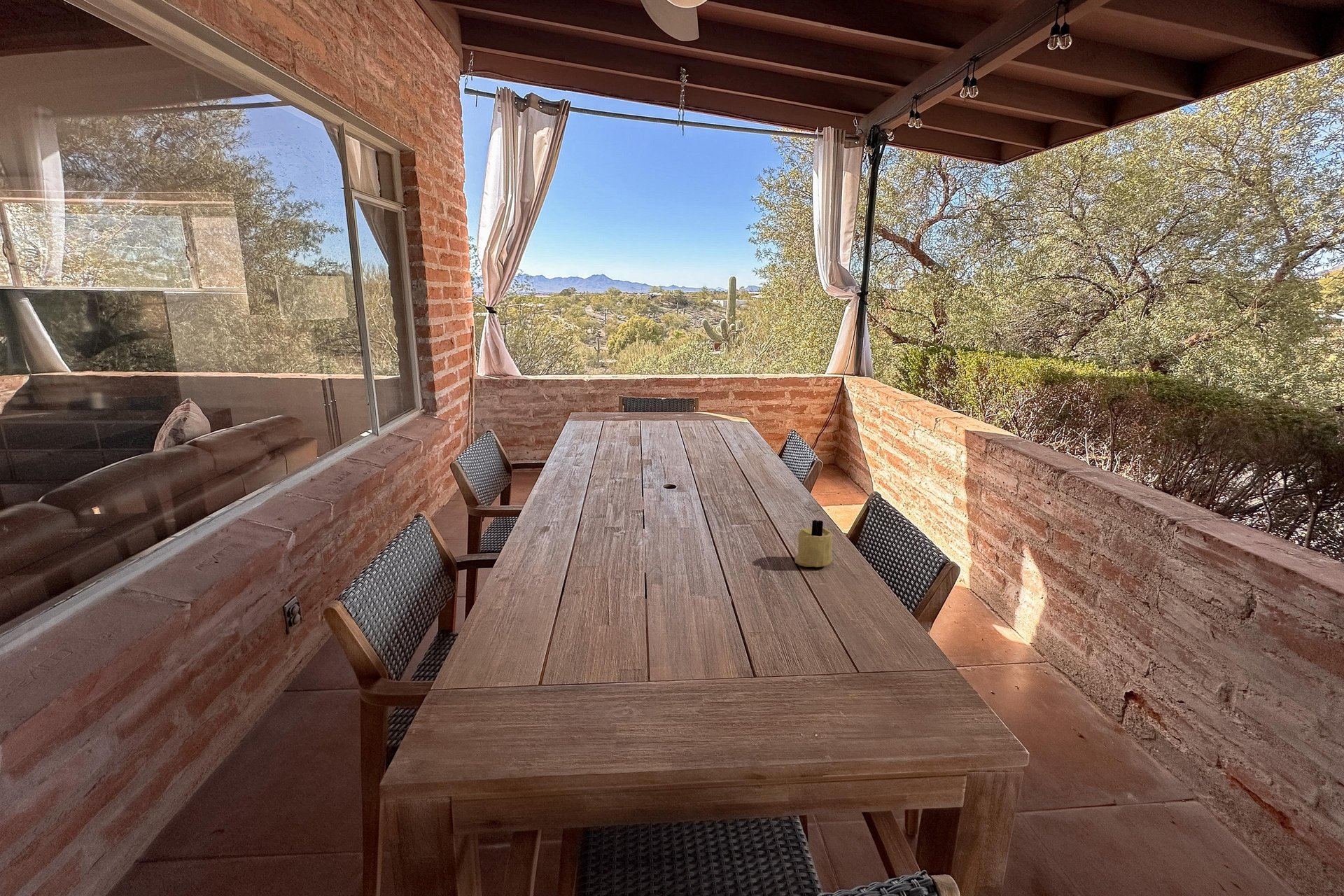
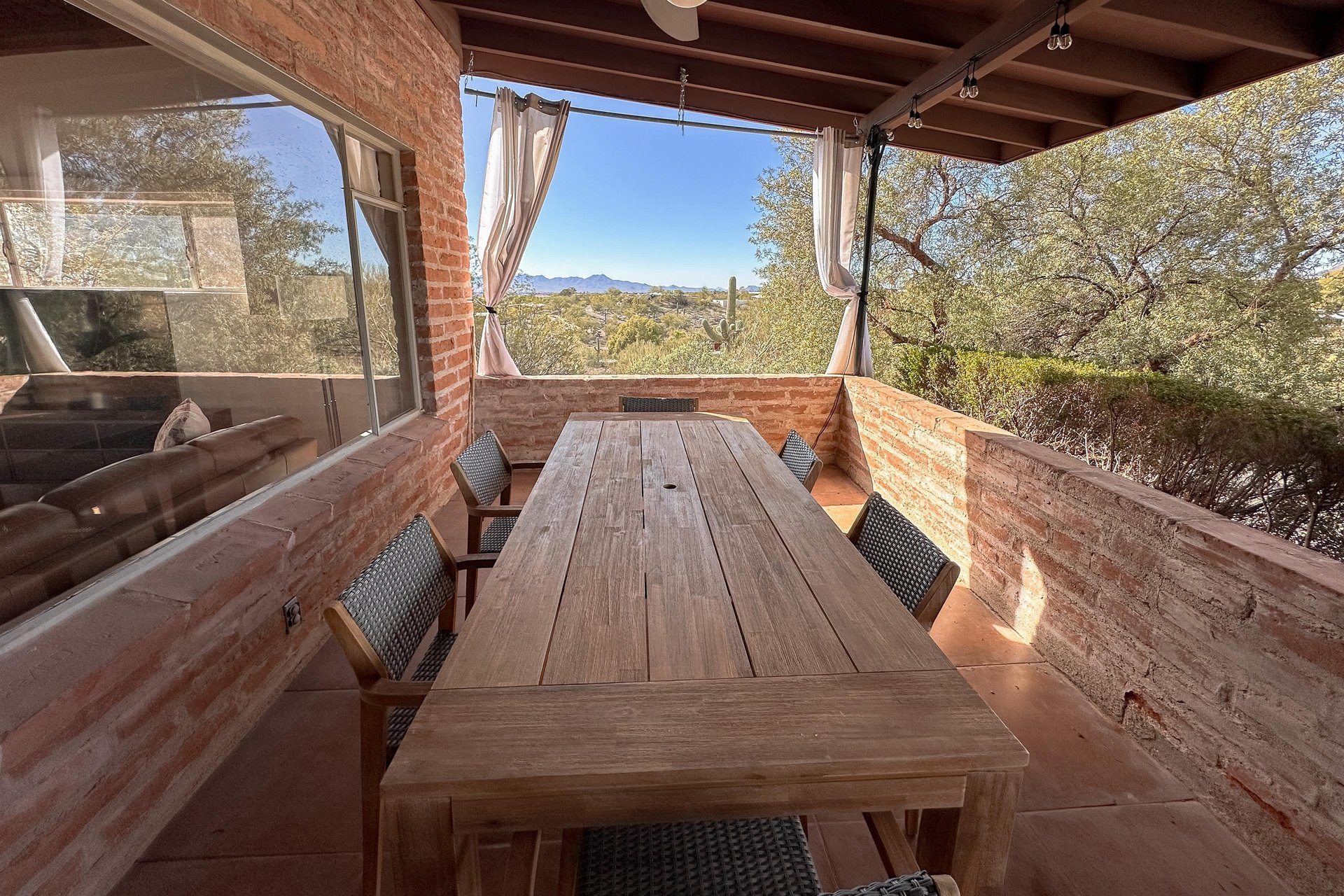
- candle (814, 542)
